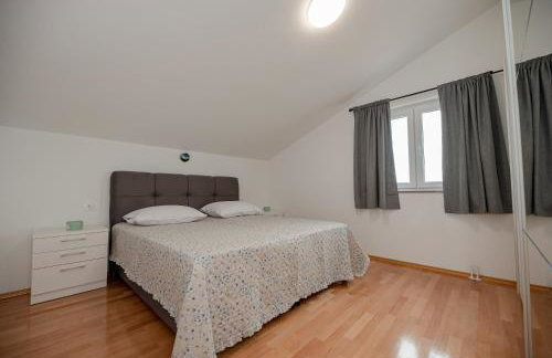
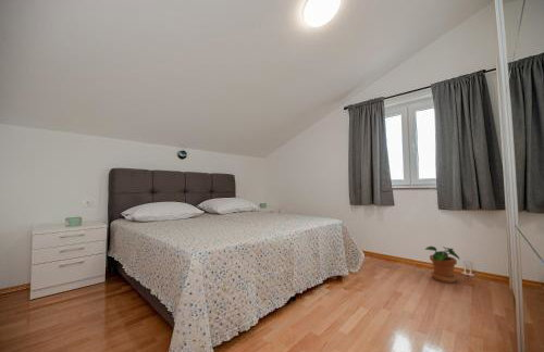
+ potted plant (440, 263)
